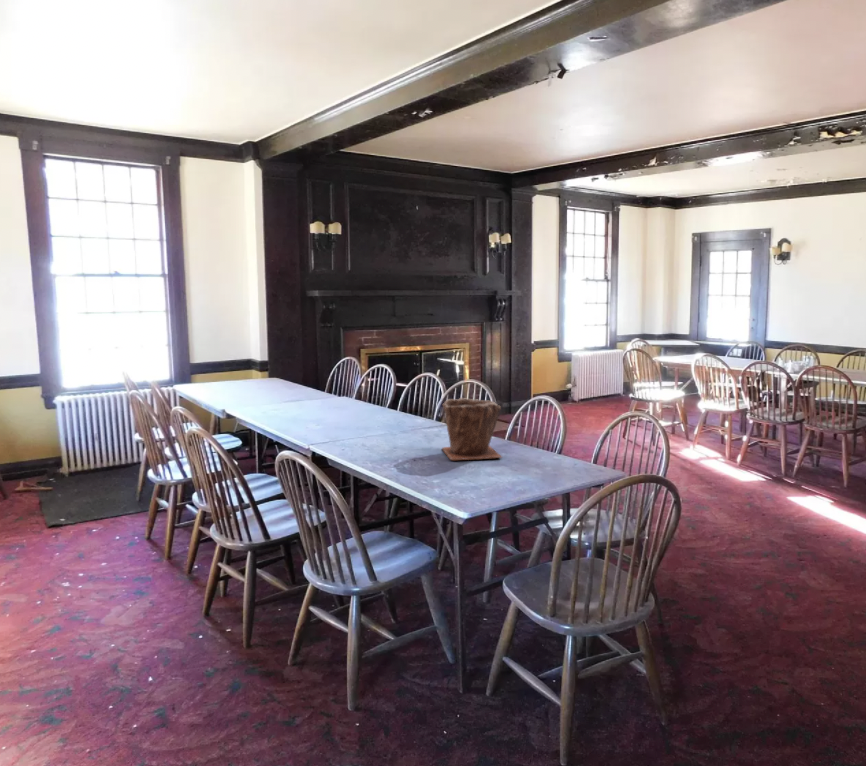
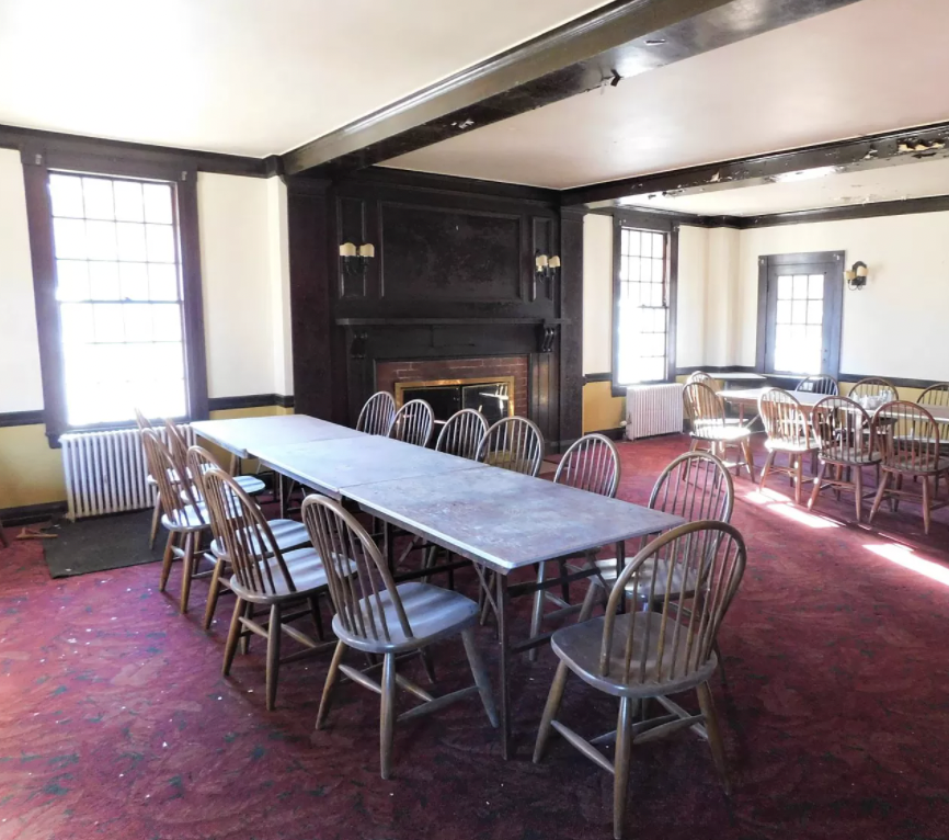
- plant pot (471, 426)
